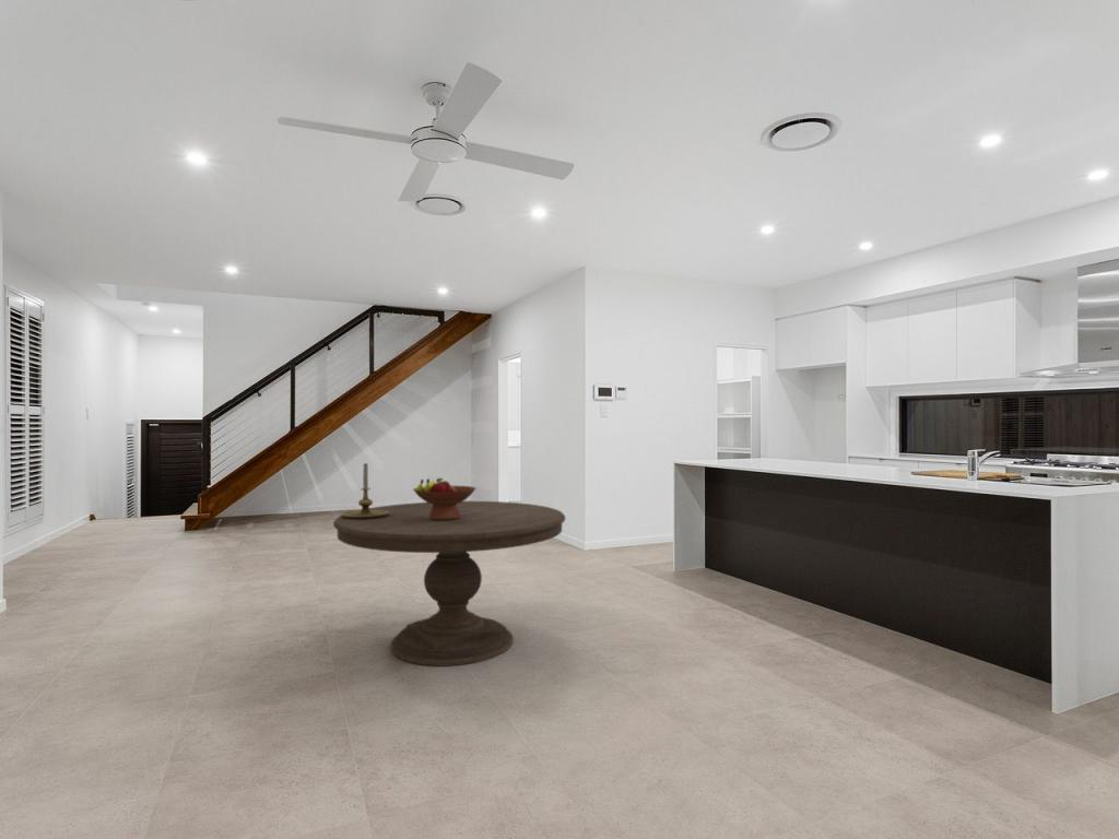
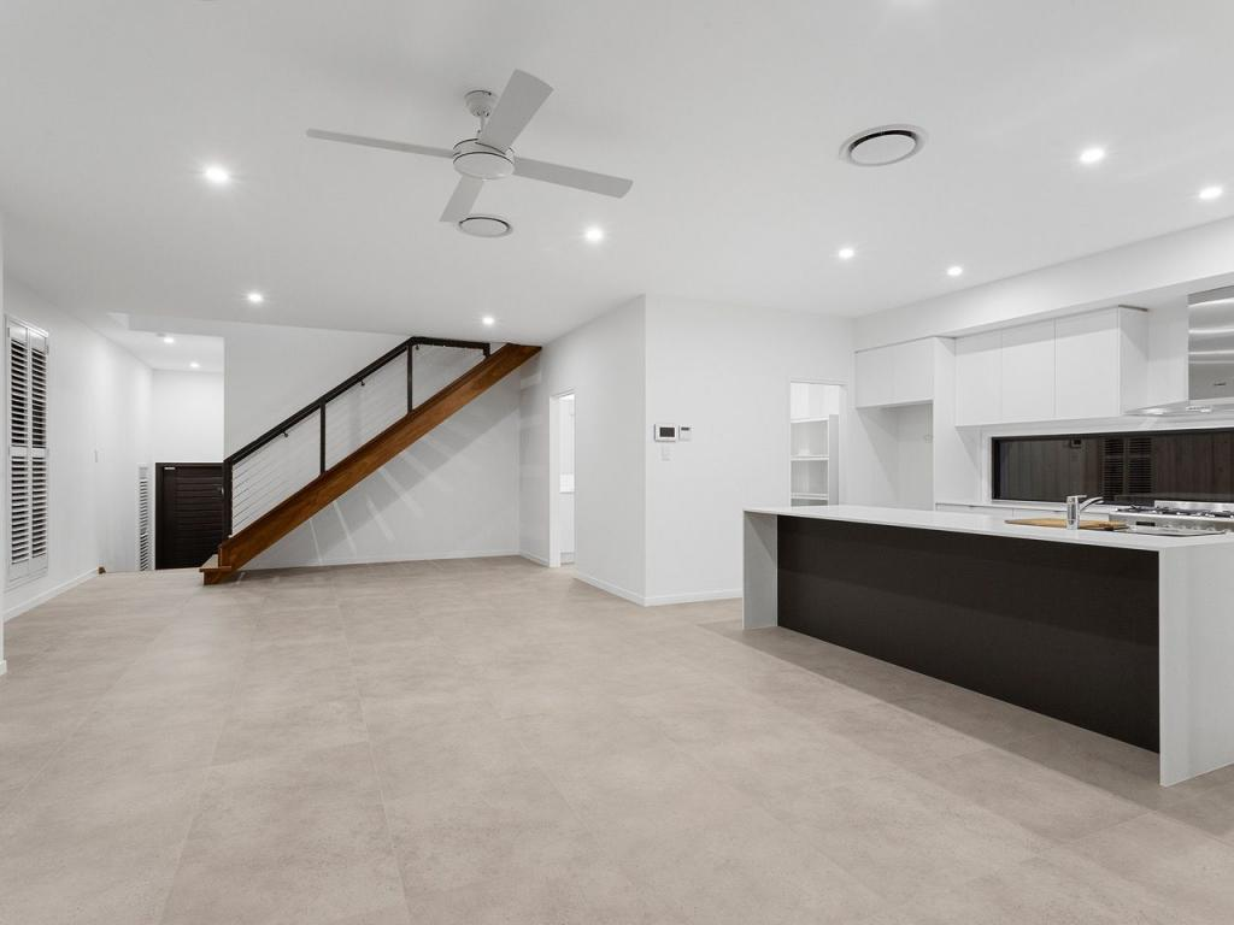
- dining table (452, 578)
- fruit bowl (445, 497)
- candle holder (365, 488)
